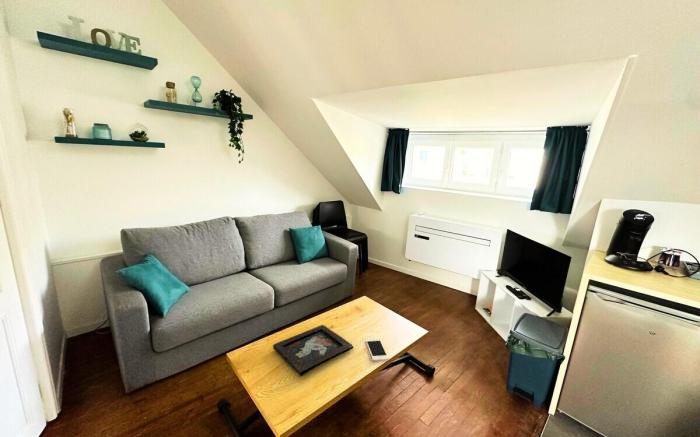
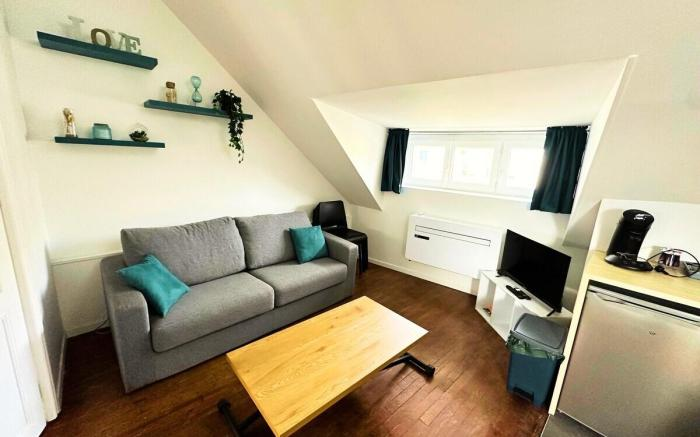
- decorative tray (313, 347)
- cell phone (376, 349)
